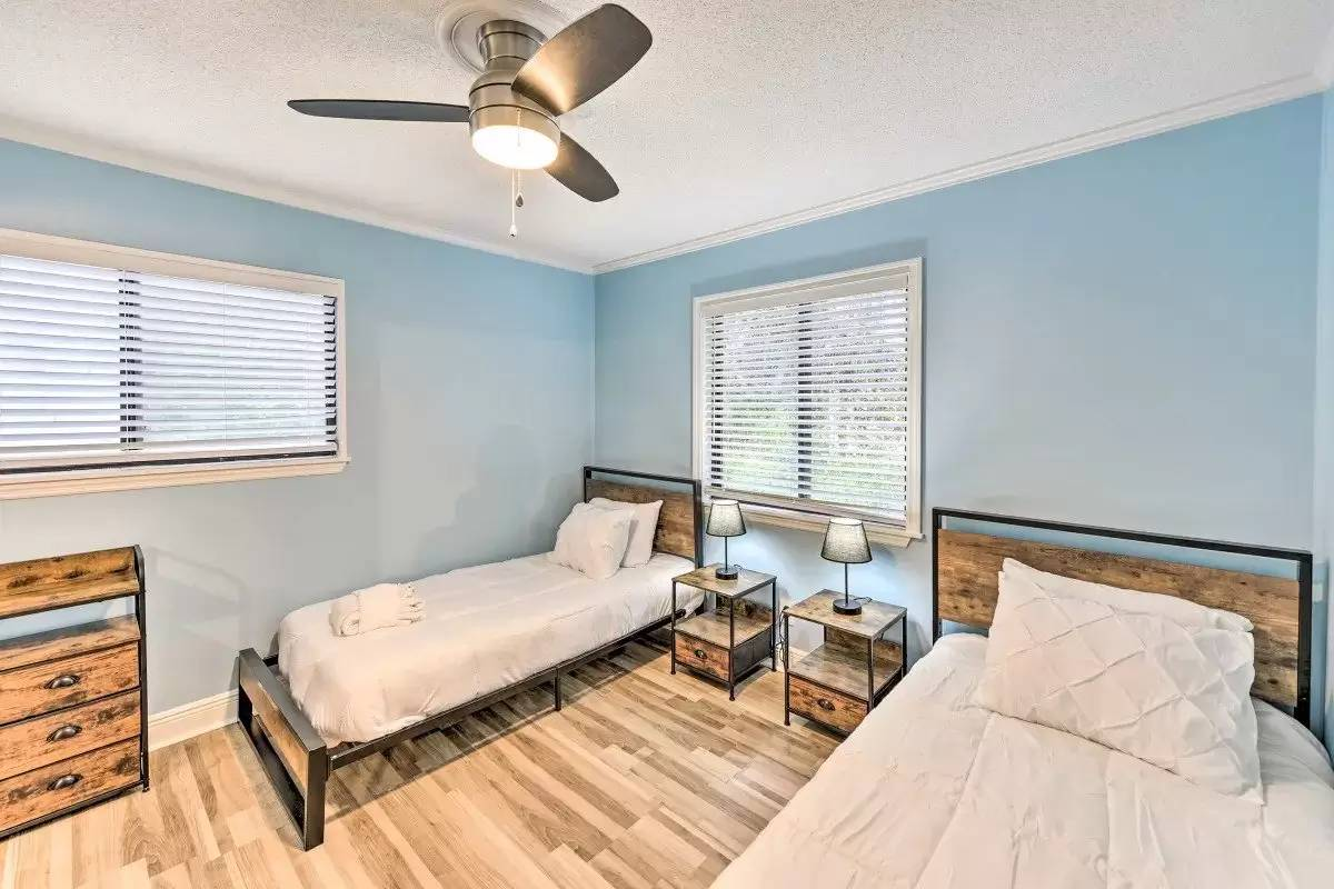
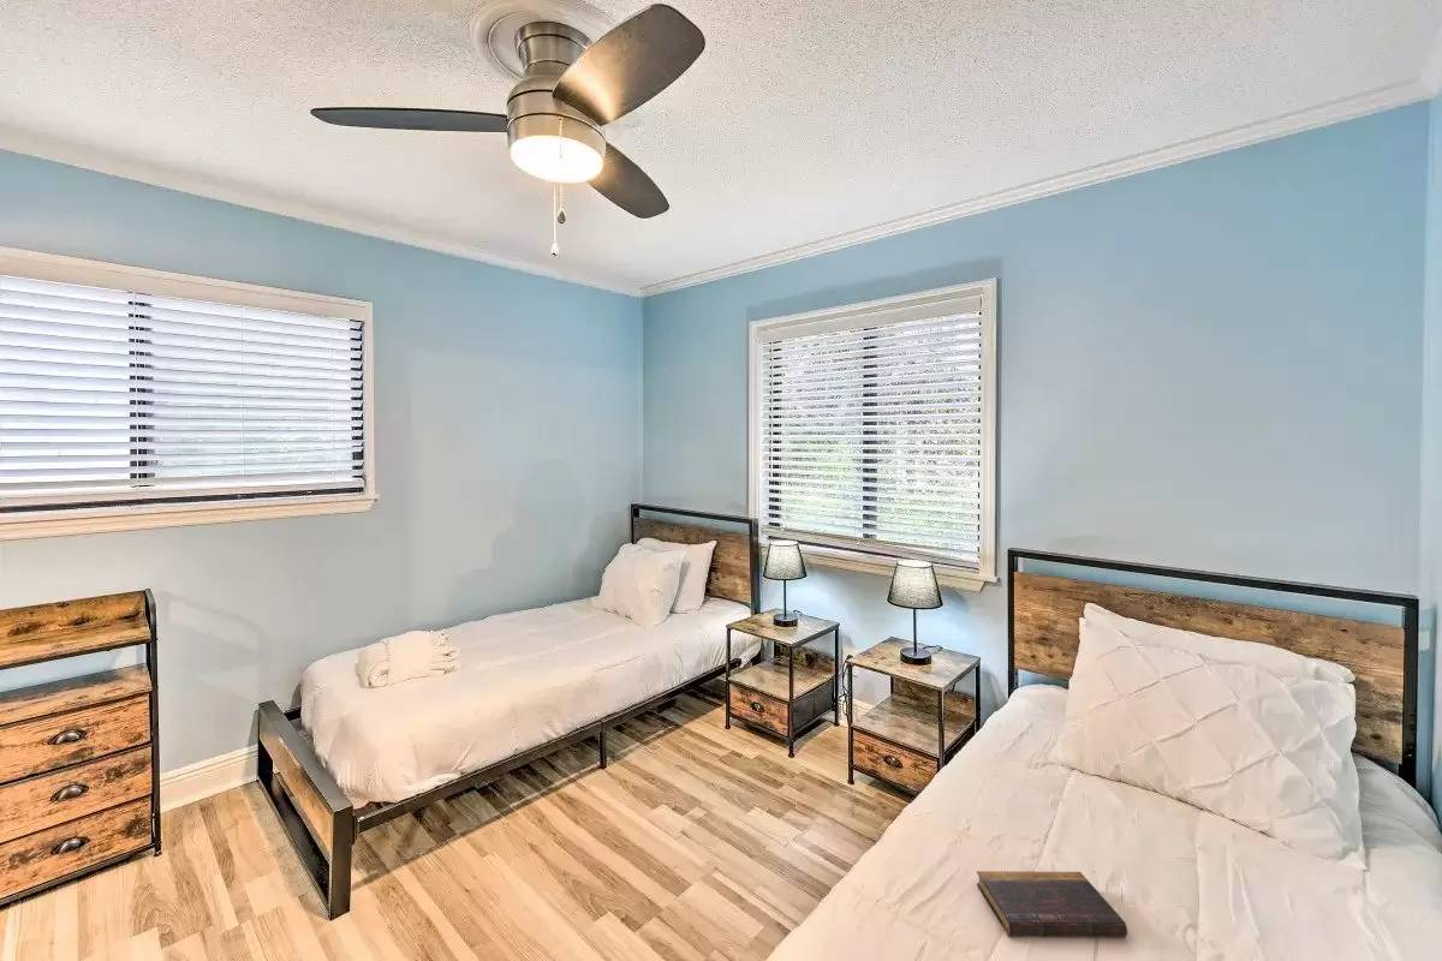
+ book (1047, 903)
